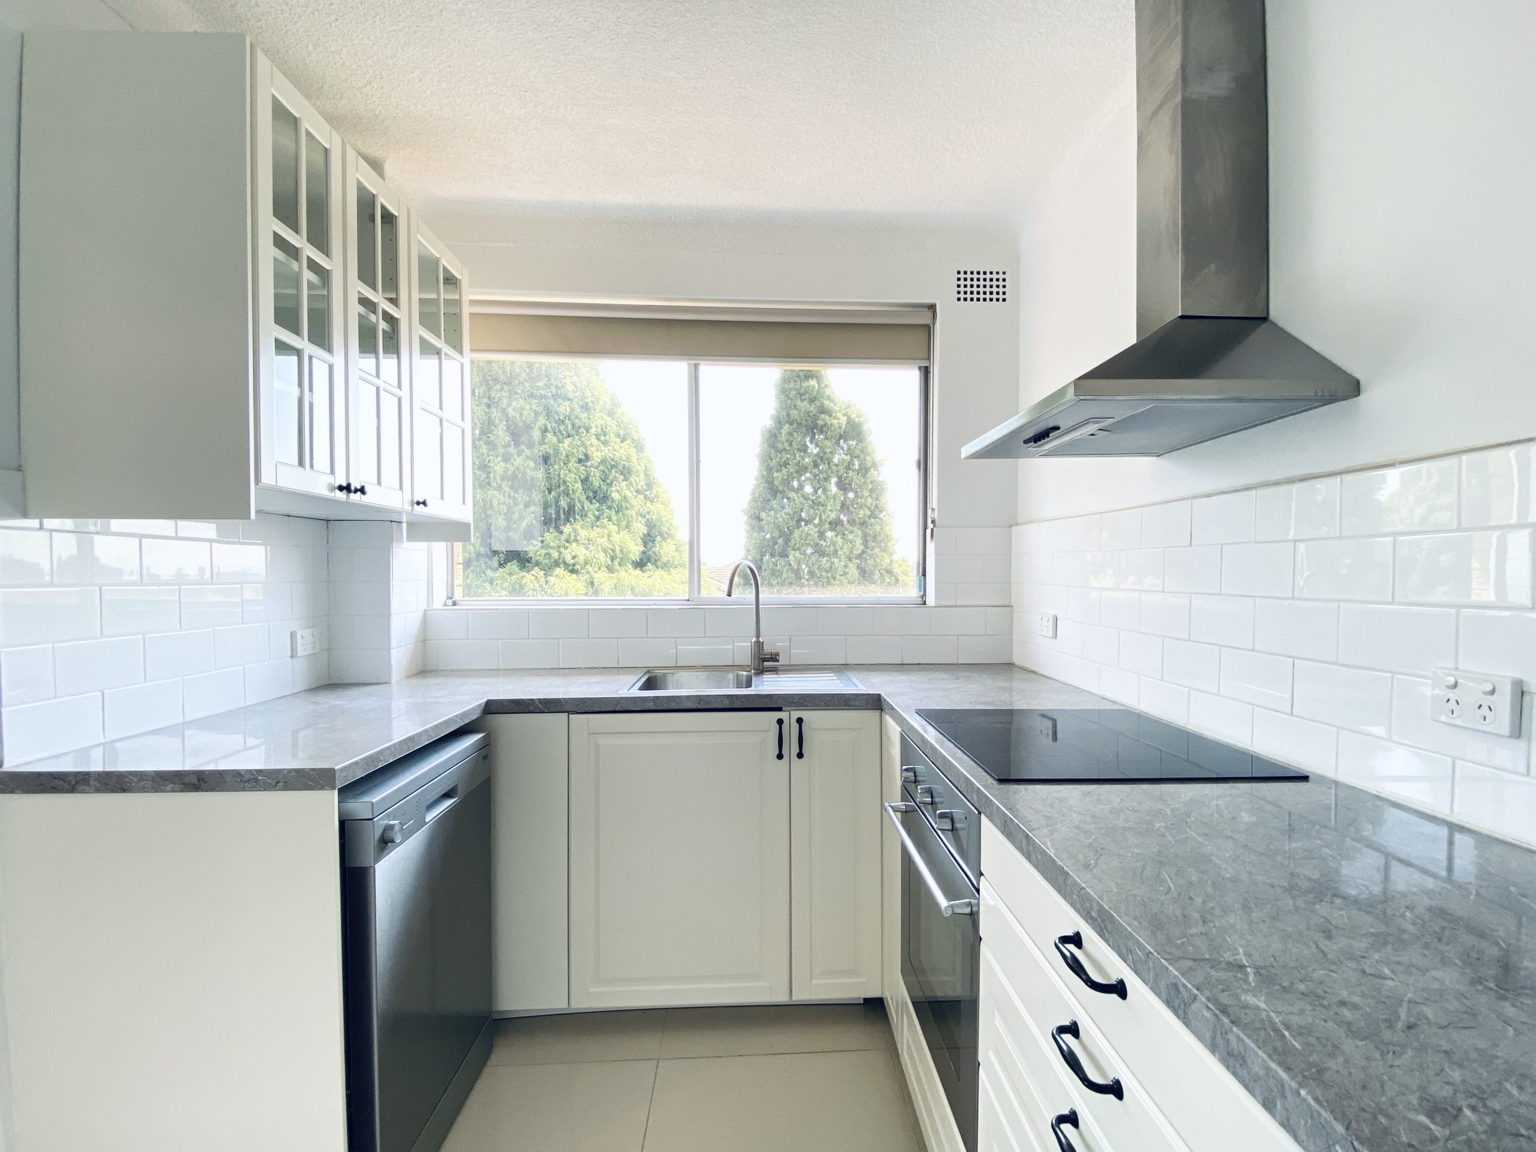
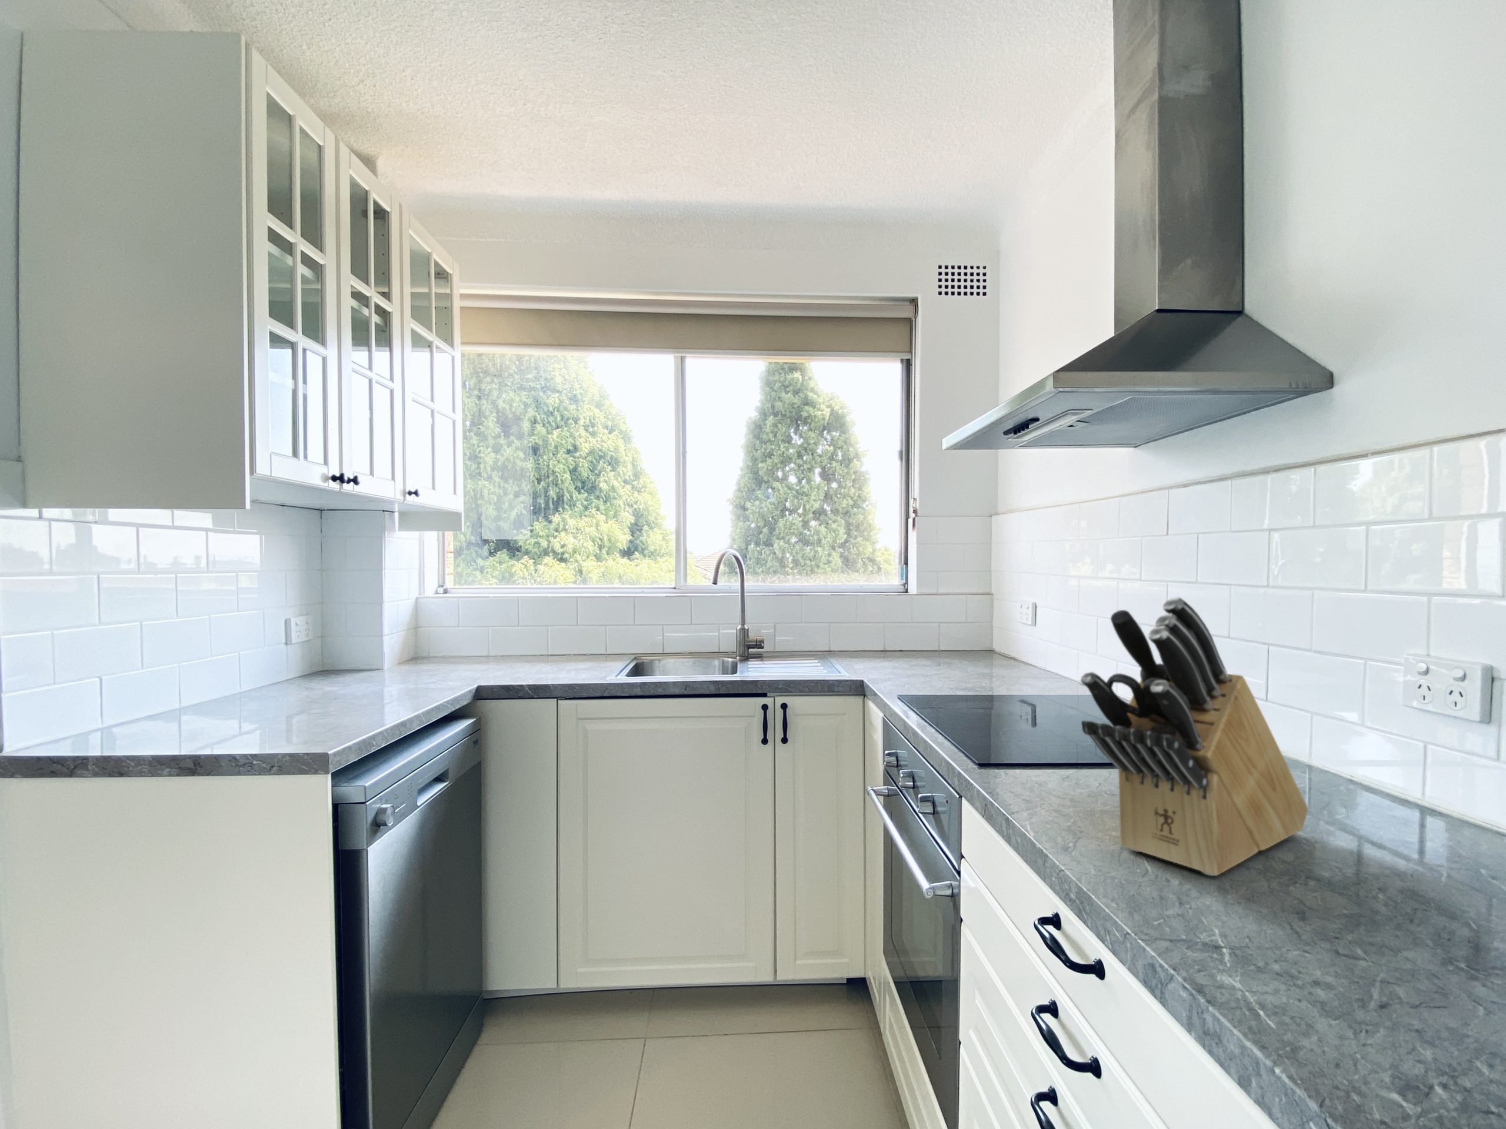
+ knife block (1199, 721)
